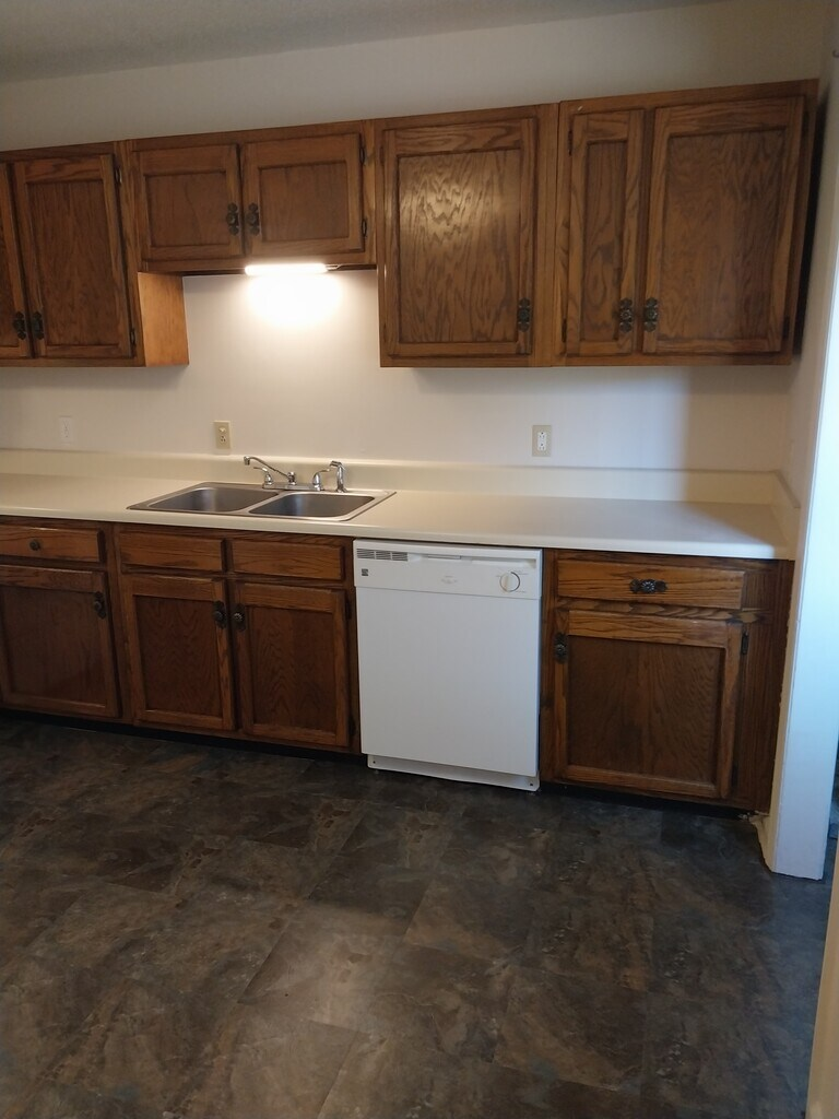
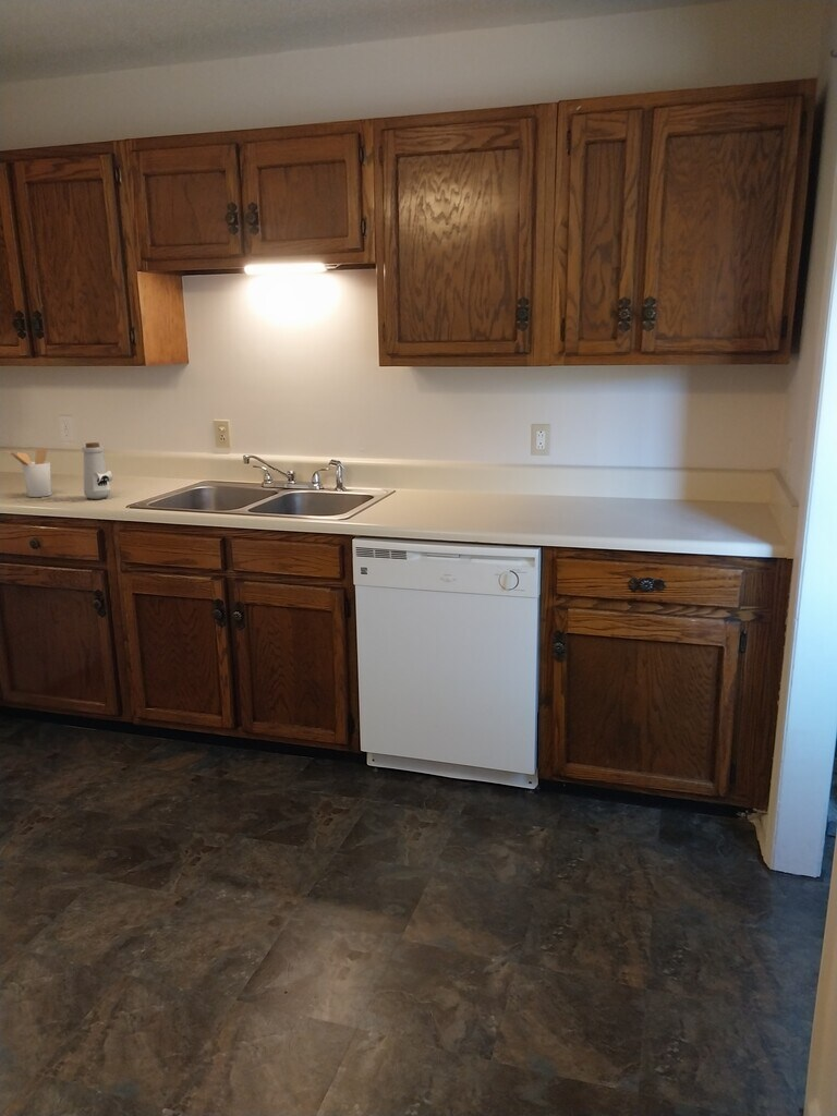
+ bottle (96, 471)
+ utensil holder (29, 472)
